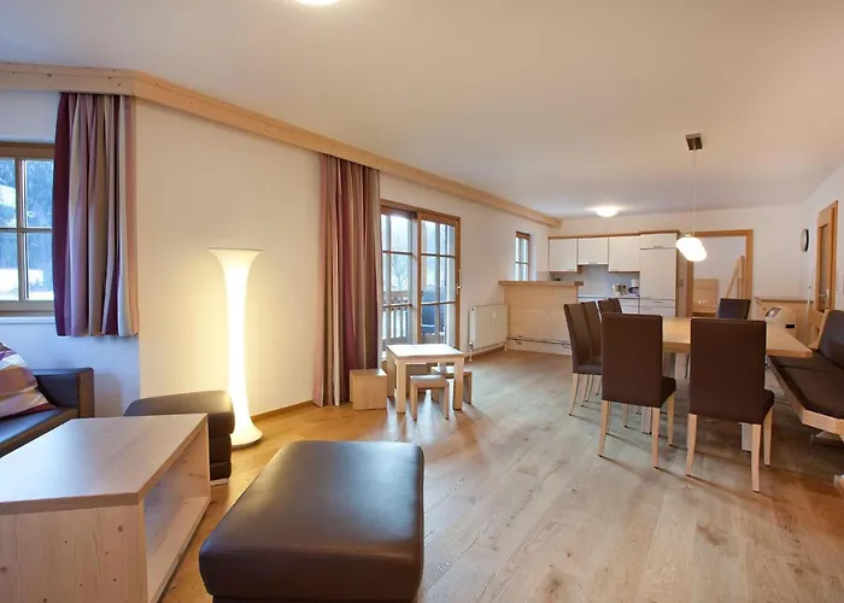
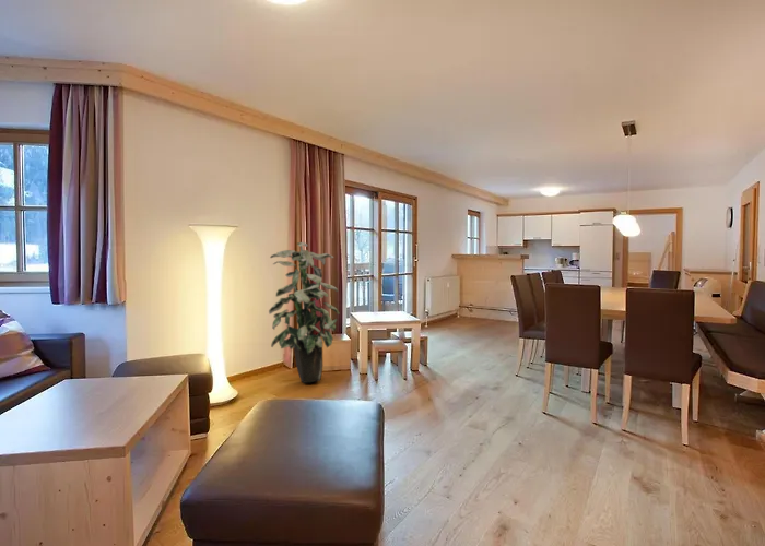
+ indoor plant (303, 311)
